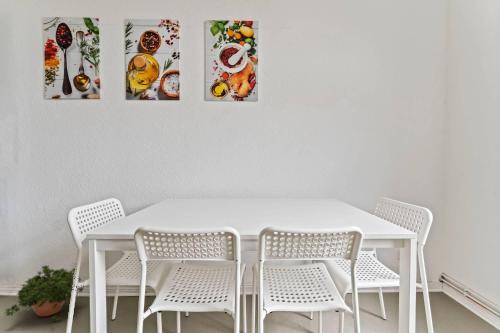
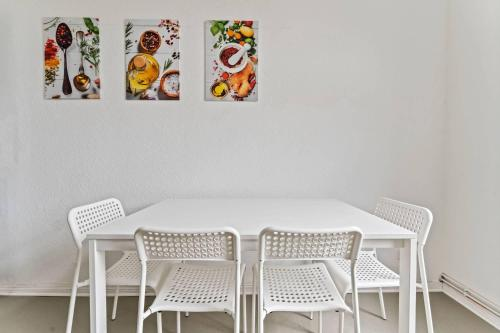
- potted plant (48, 290)
